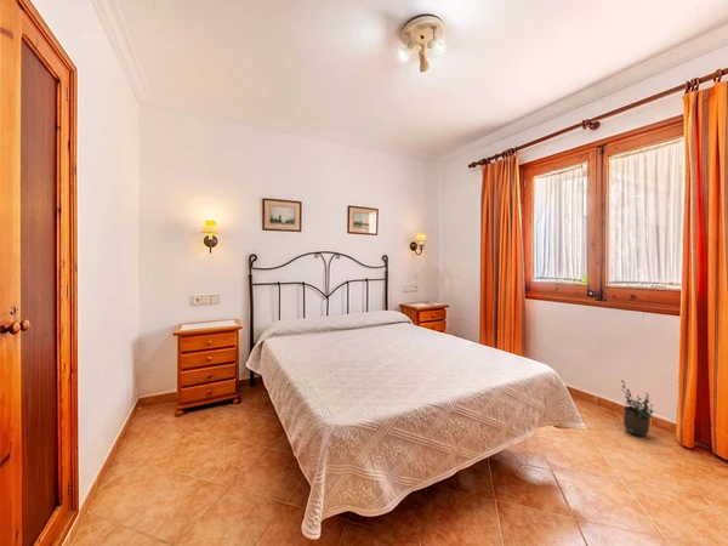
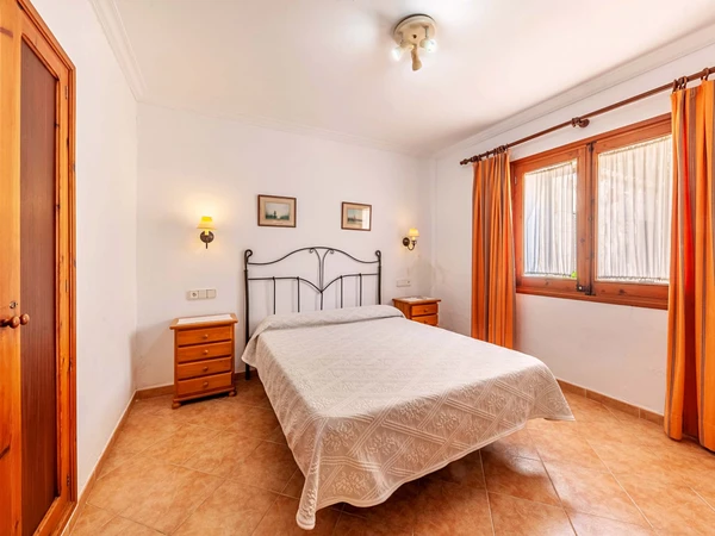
- potted plant (636, 409)
